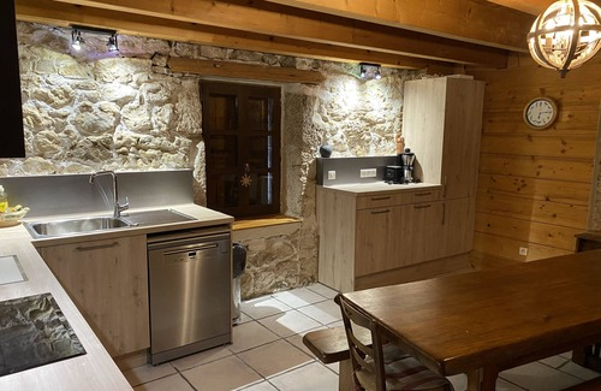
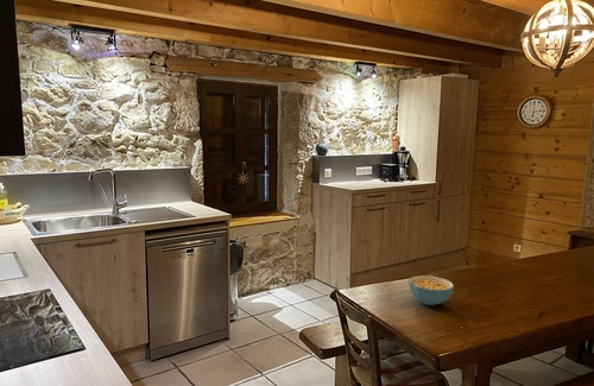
+ cereal bowl (430, 292)
